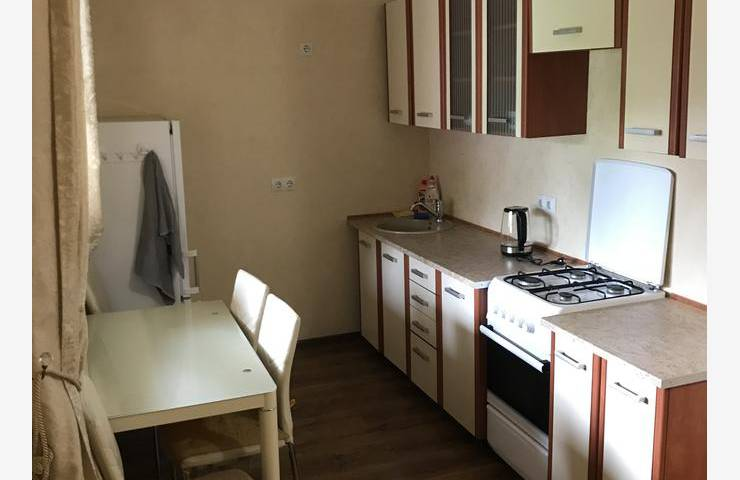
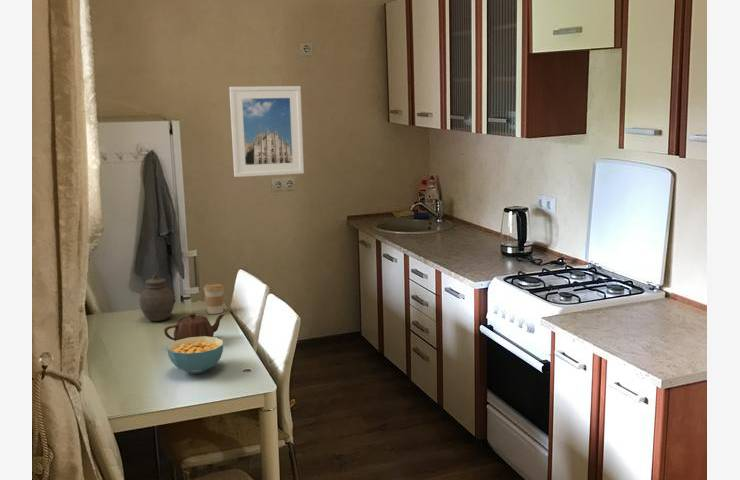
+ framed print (267, 131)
+ teapot (195, 328)
+ coffee cup (214, 297)
+ cereal bowl (196, 357)
+ jar (156, 297)
